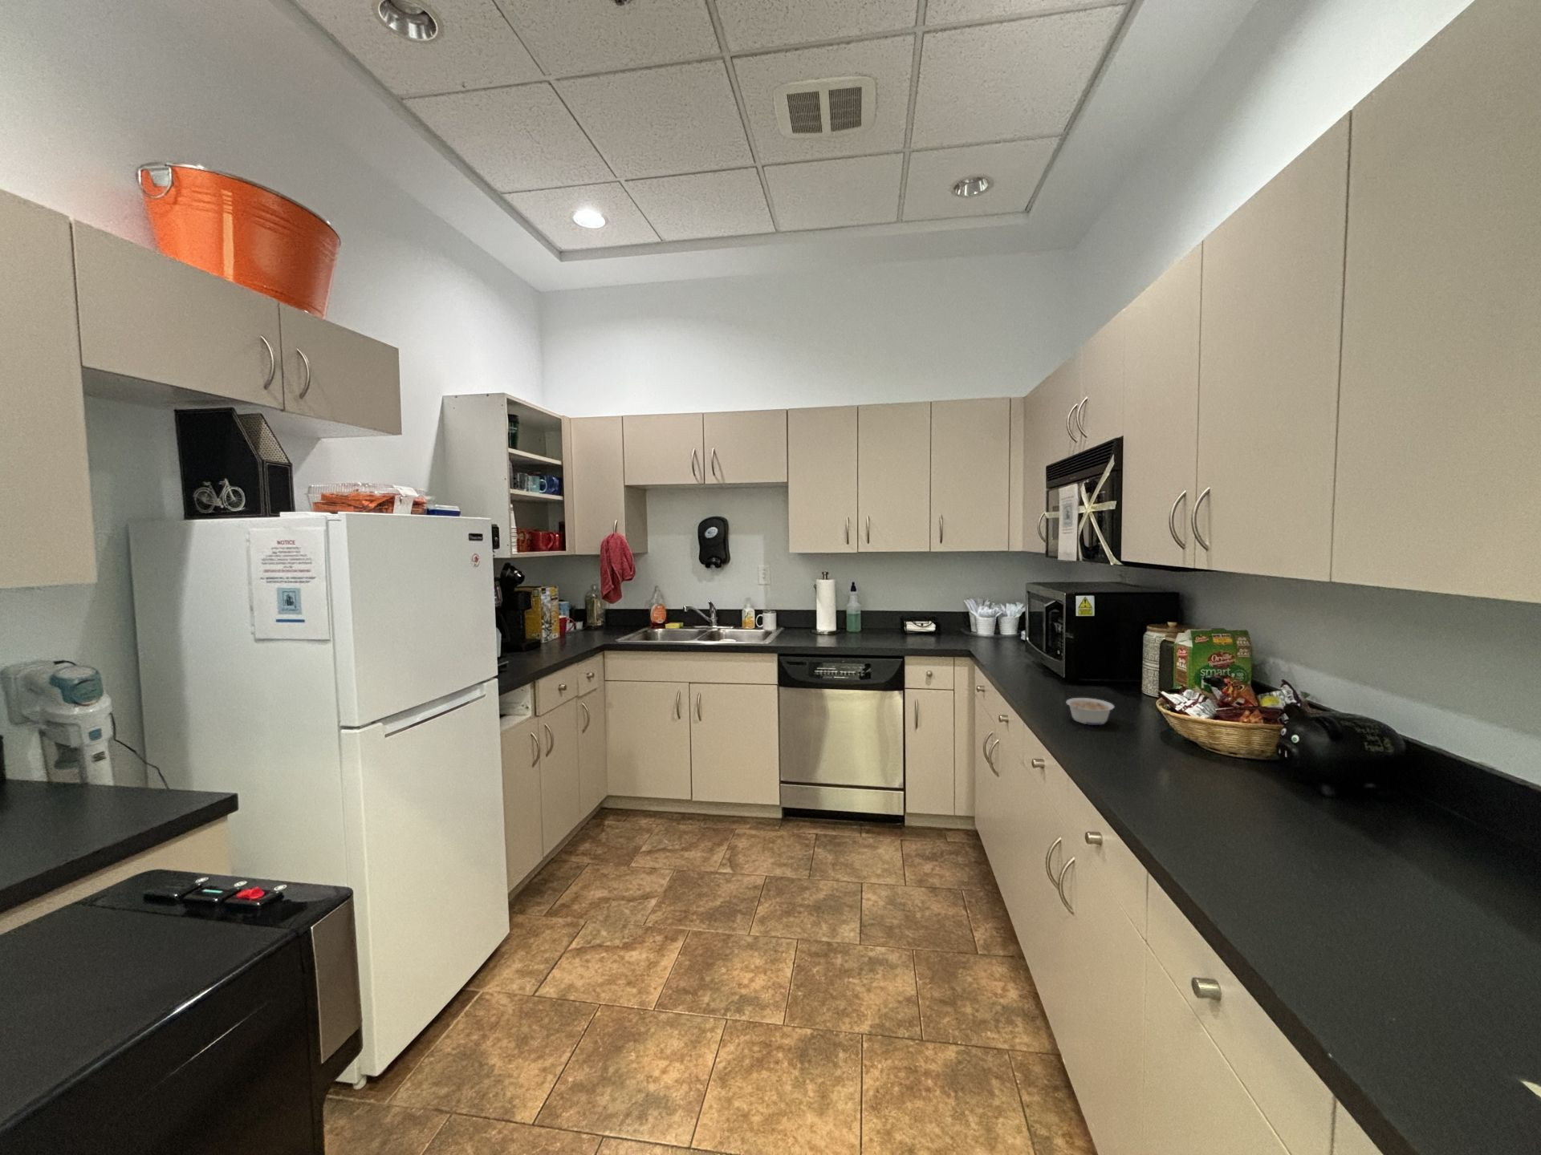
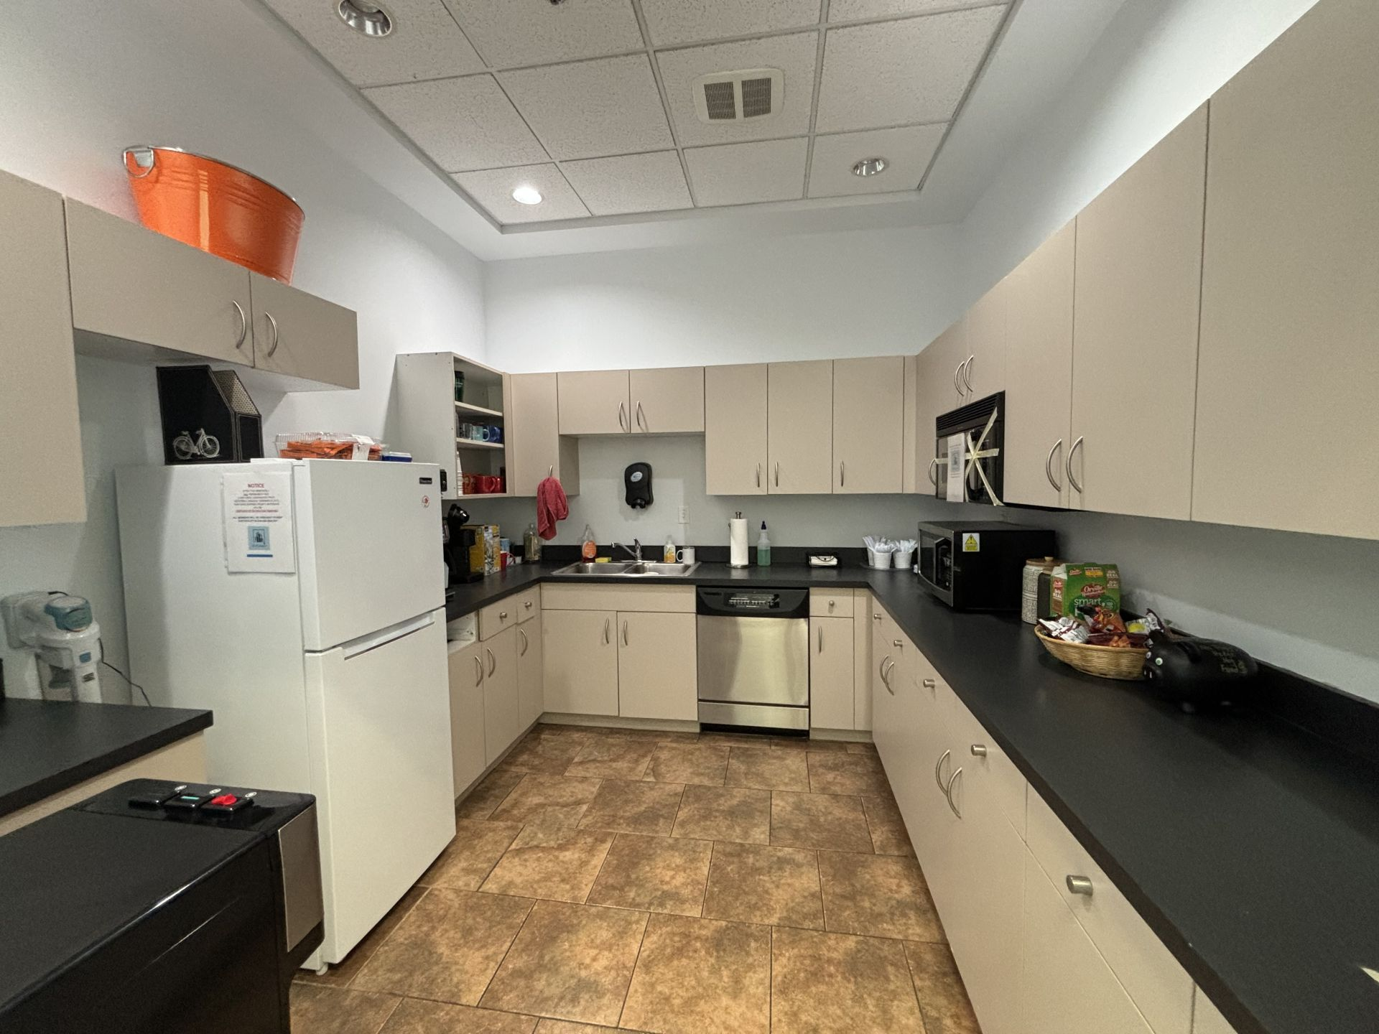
- legume (1090, 711)
